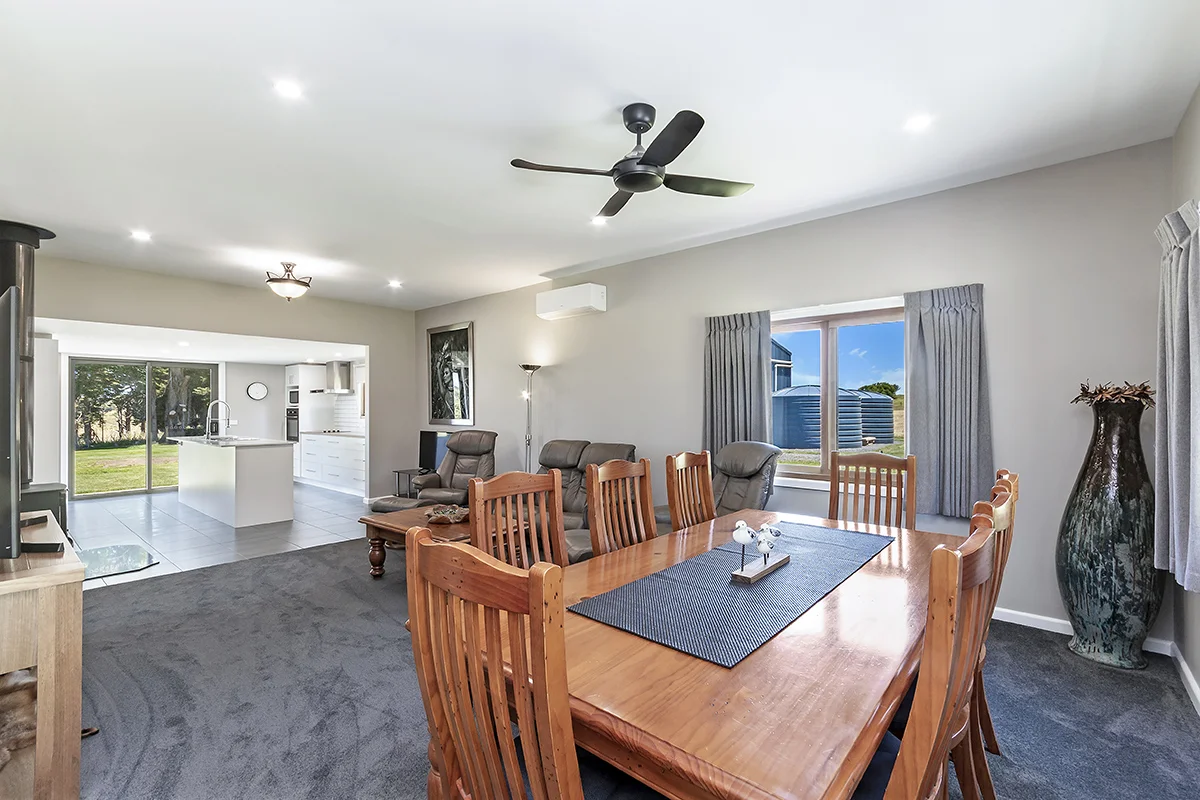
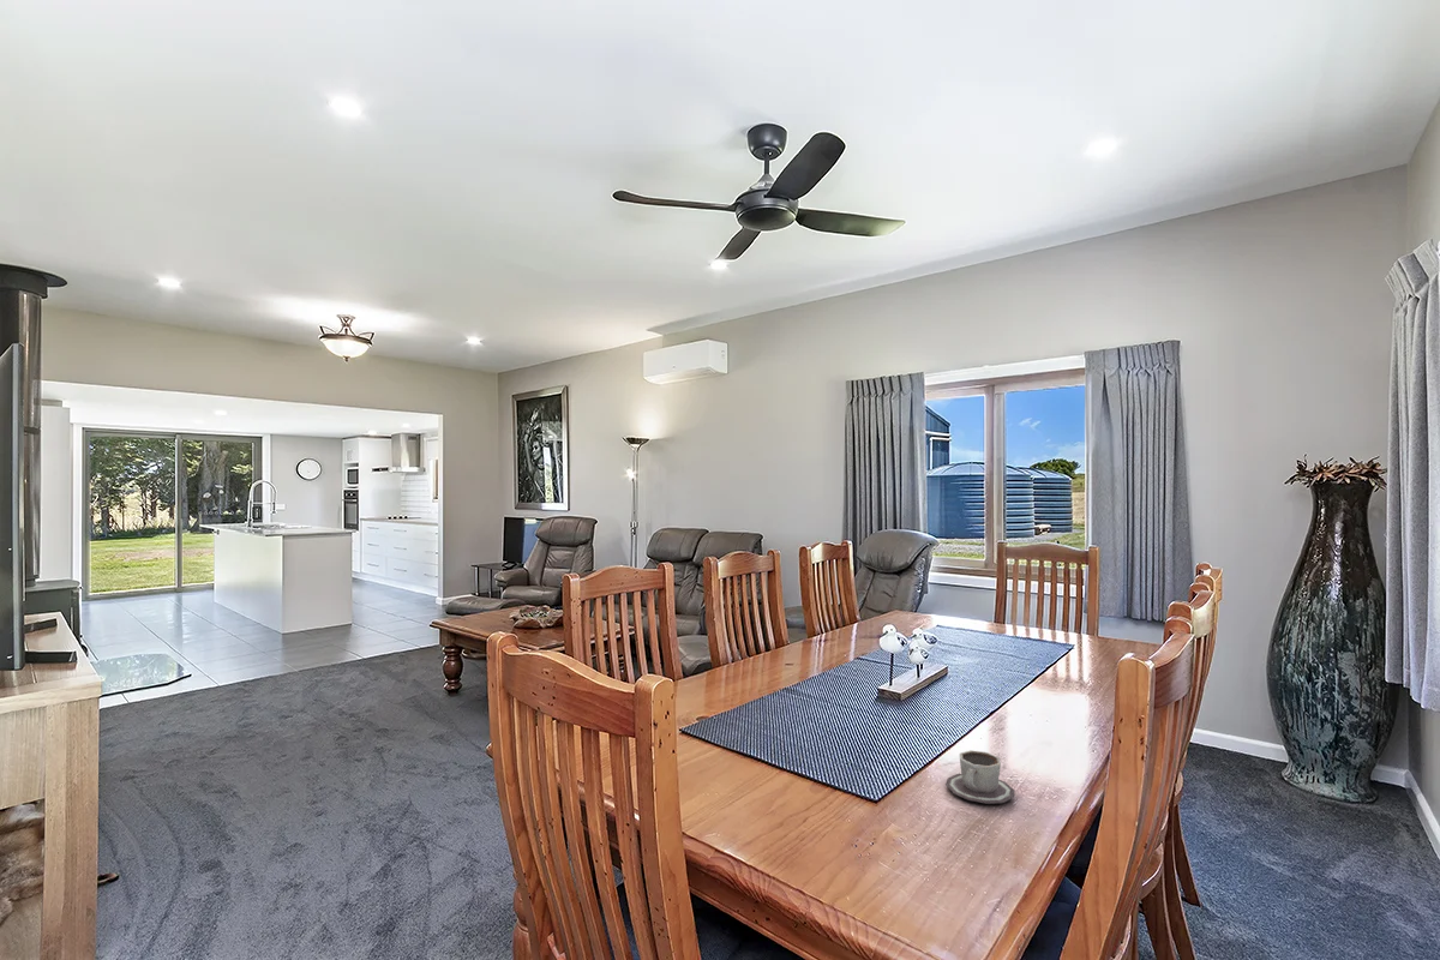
+ cup (979, 774)
